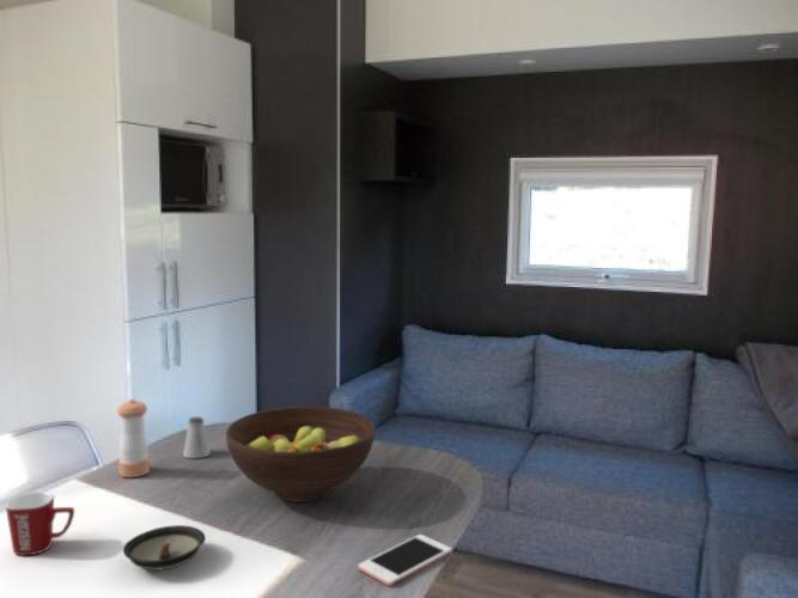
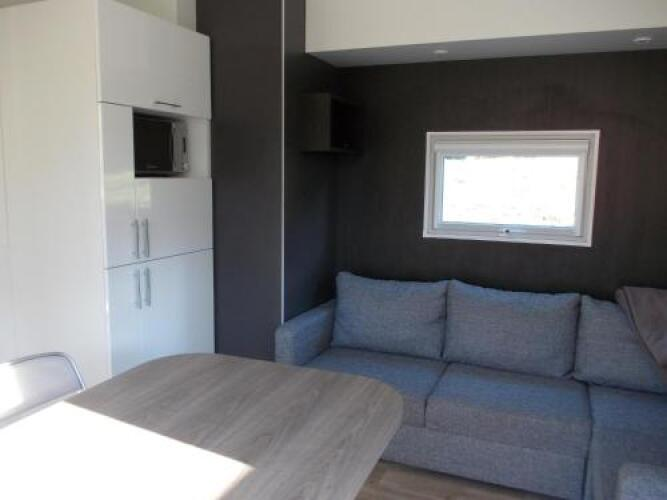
- saucer (165, 550)
- pepper shaker (133, 435)
- cell phone (406, 557)
- saltshaker (196, 435)
- mug (42, 523)
- fruit bowl (301, 459)
